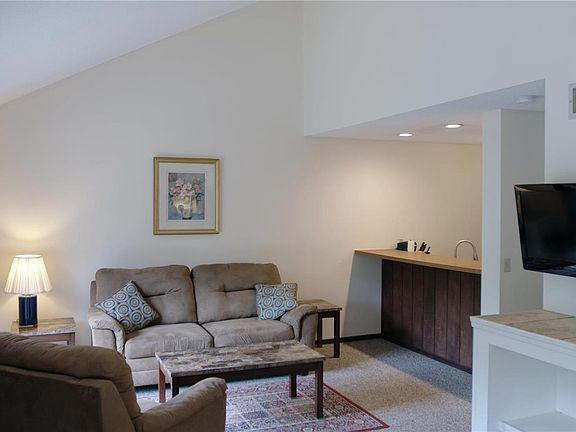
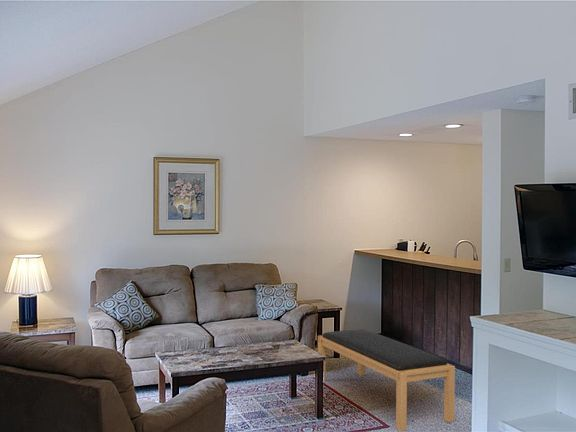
+ bench (378, 370)
